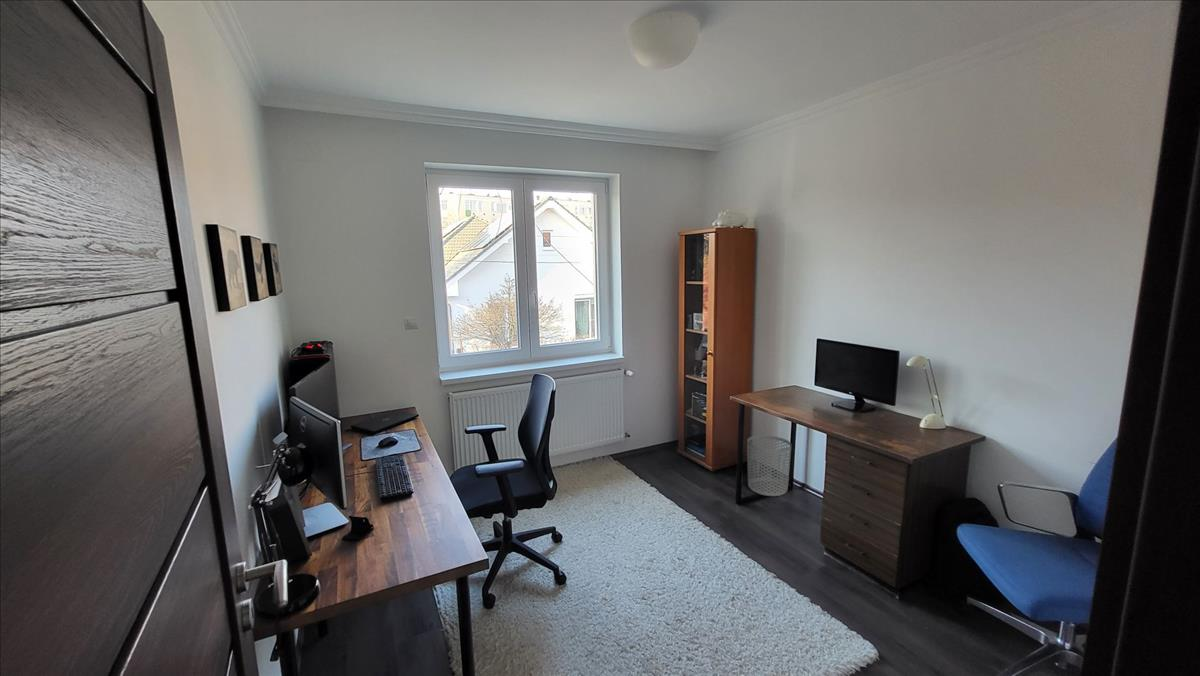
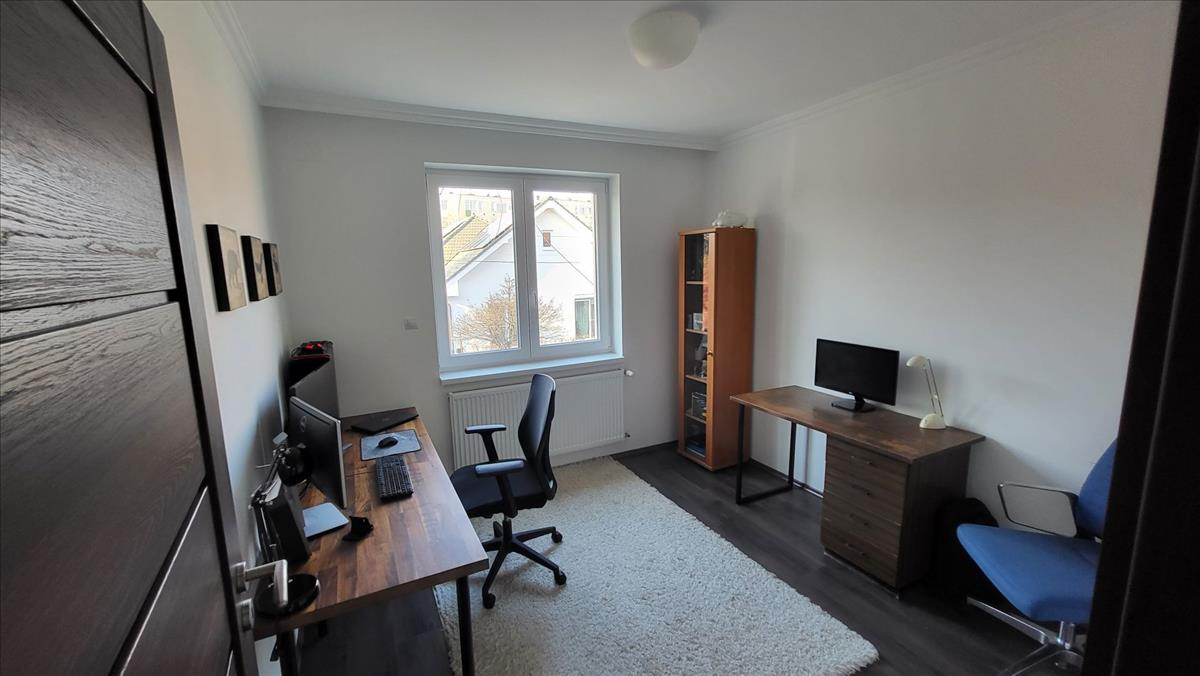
- waste bin (768, 465)
